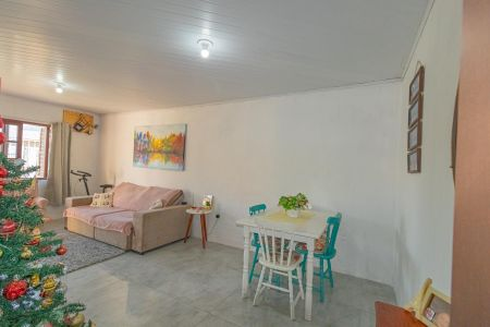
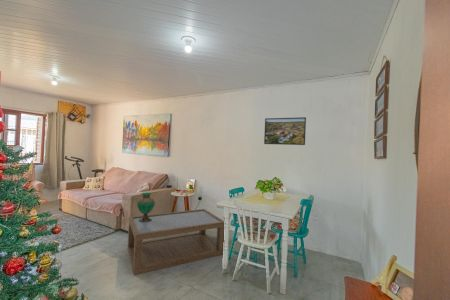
+ decorative urn (145, 205)
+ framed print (284, 131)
+ coffee table (176, 236)
